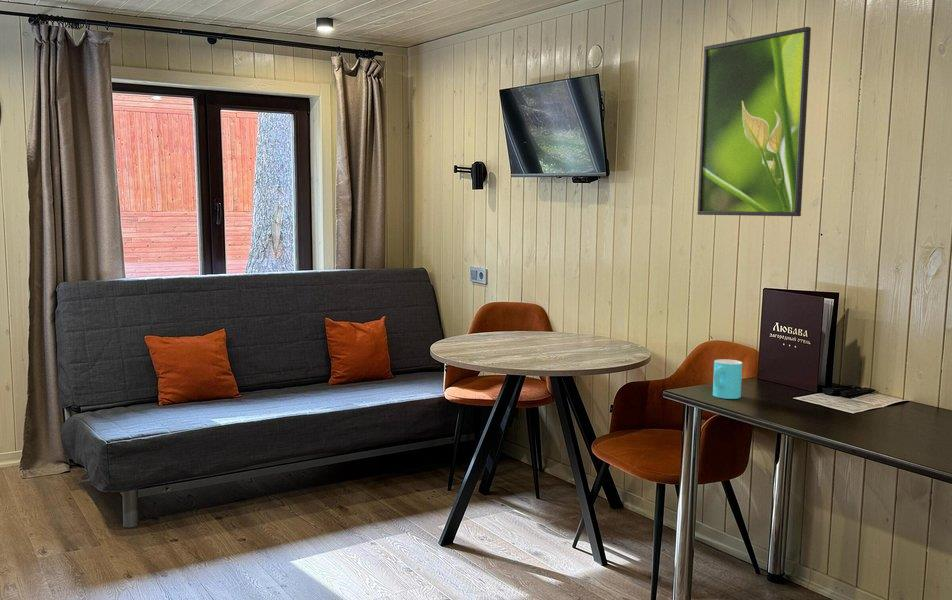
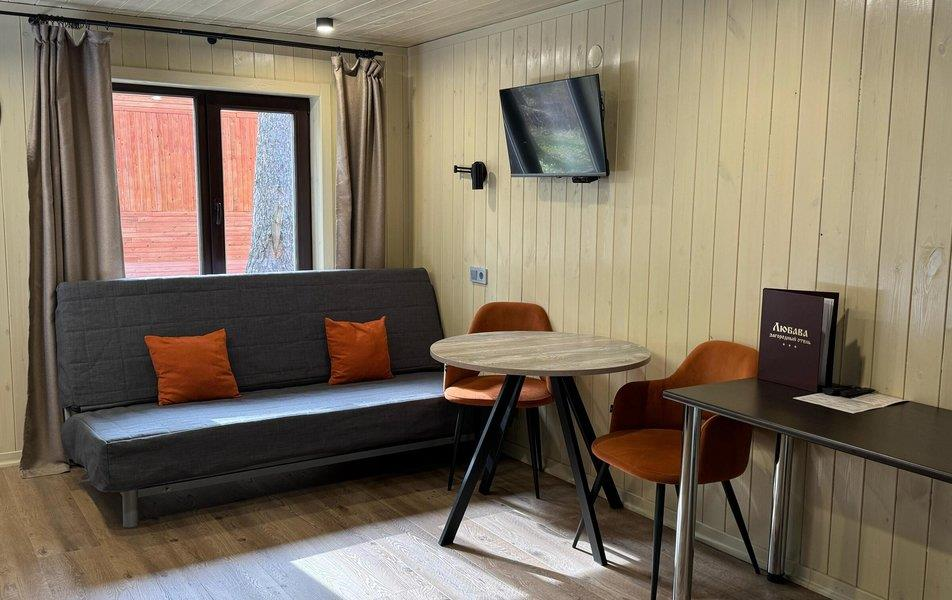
- cup (723, 379)
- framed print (750, 127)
